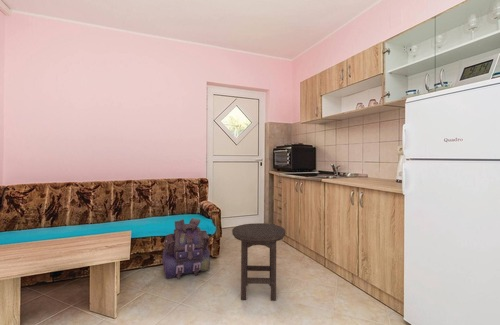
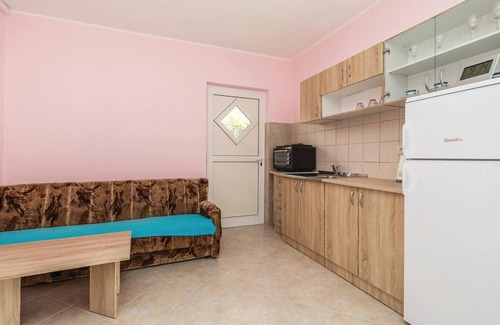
- backpack (186, 246)
- stool (258, 266)
